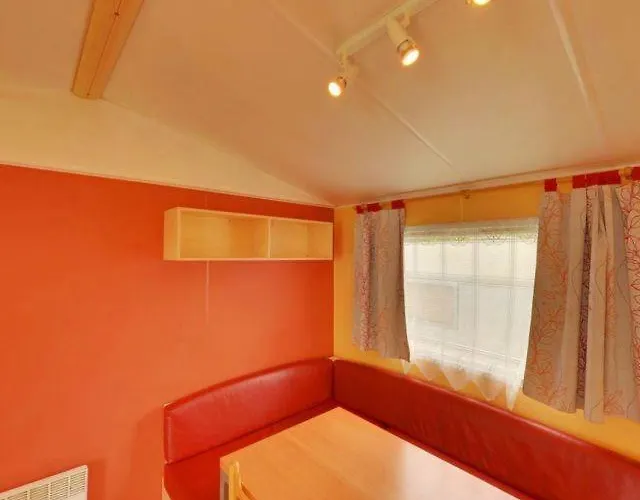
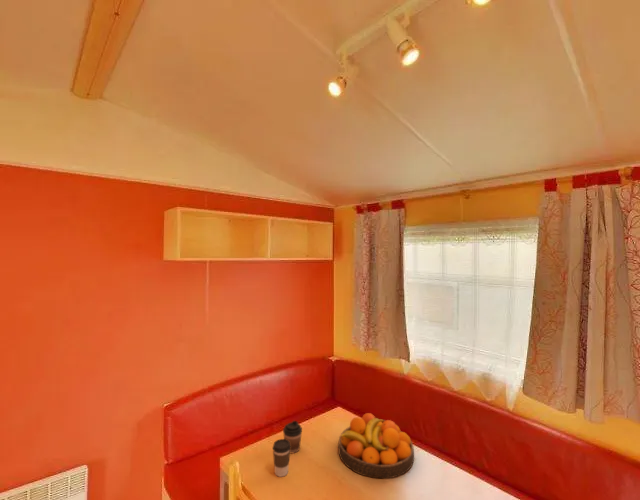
+ fruit bowl (375, 436)
+ coffee cup (281, 457)
+ coffee cup (292, 436)
